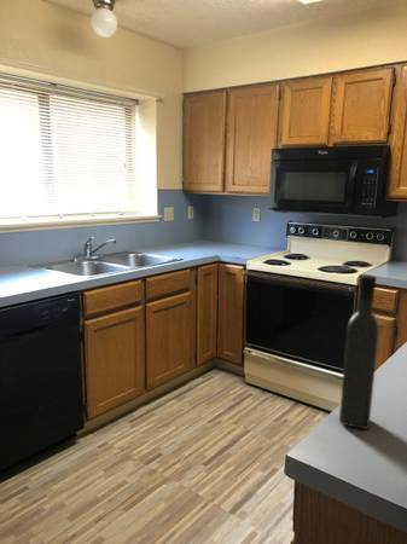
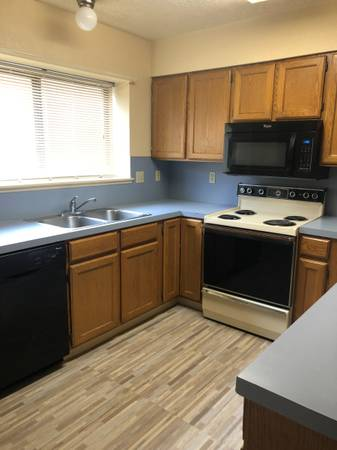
- wine bottle (360, 351)
